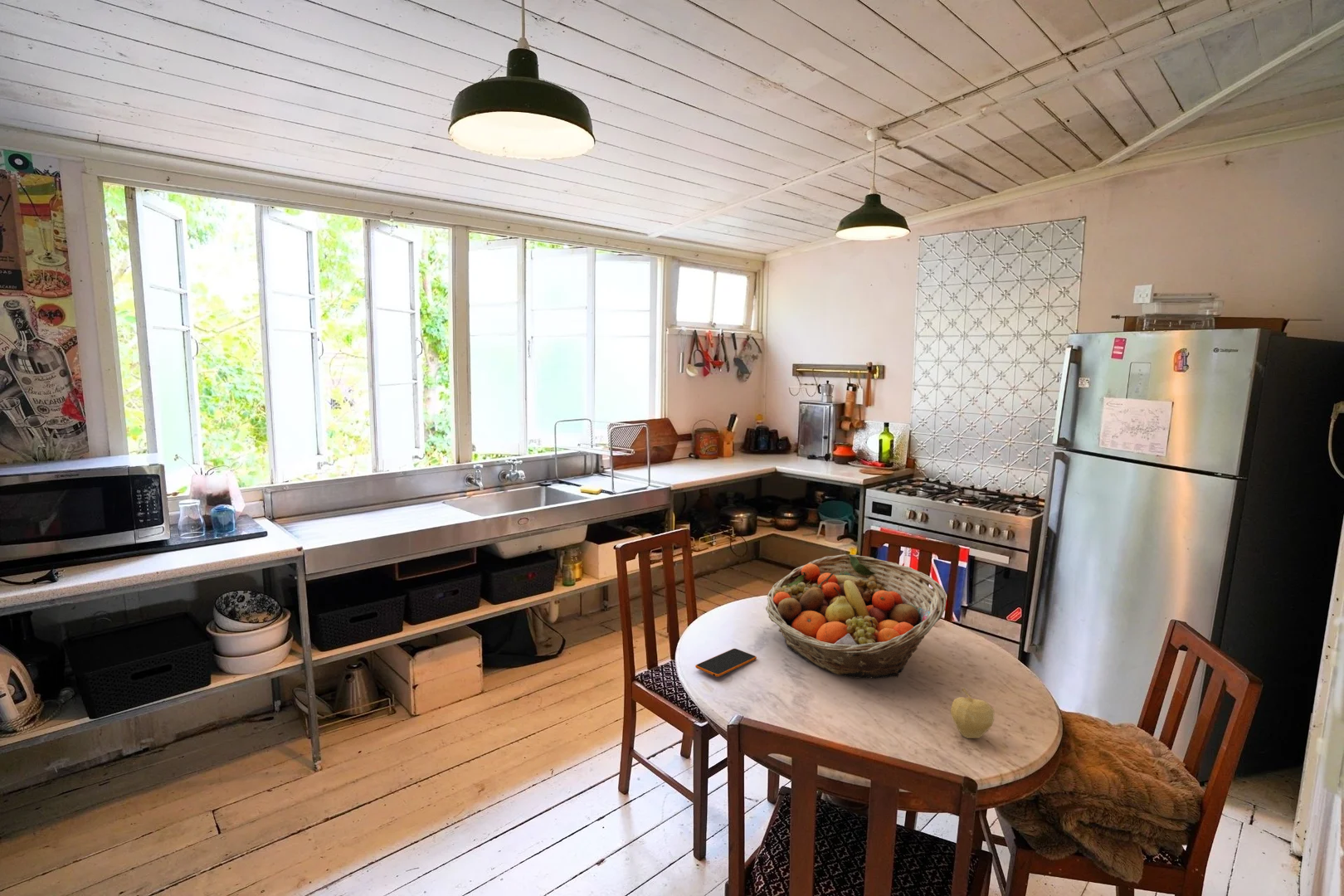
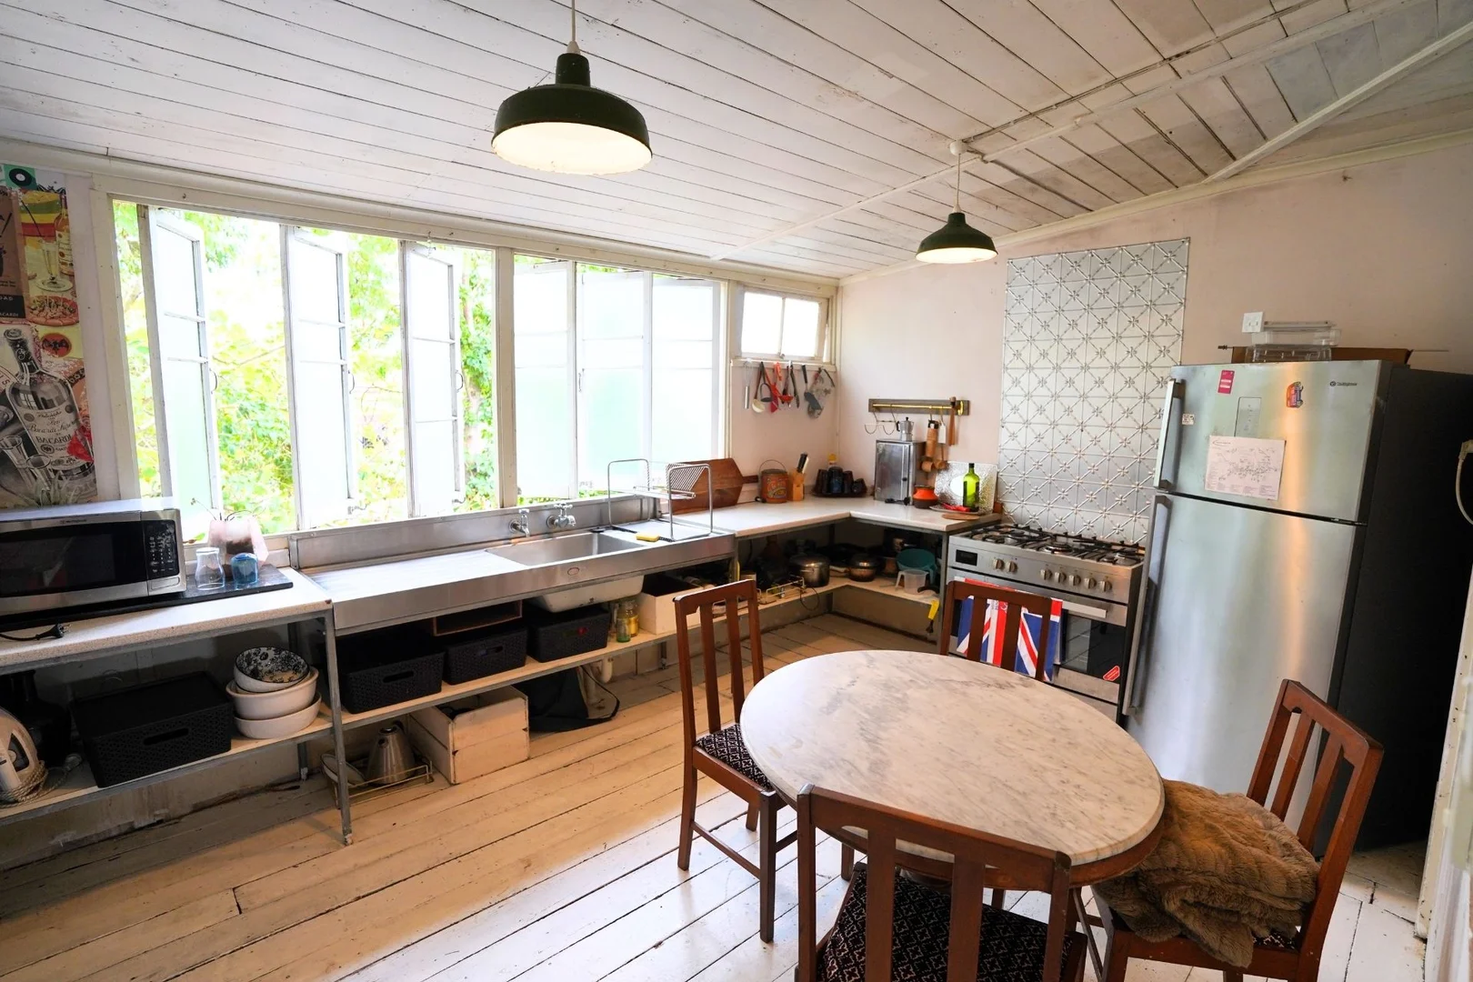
- fruit (972, 713)
- fruit basket (850, 611)
- smartphone (726, 661)
